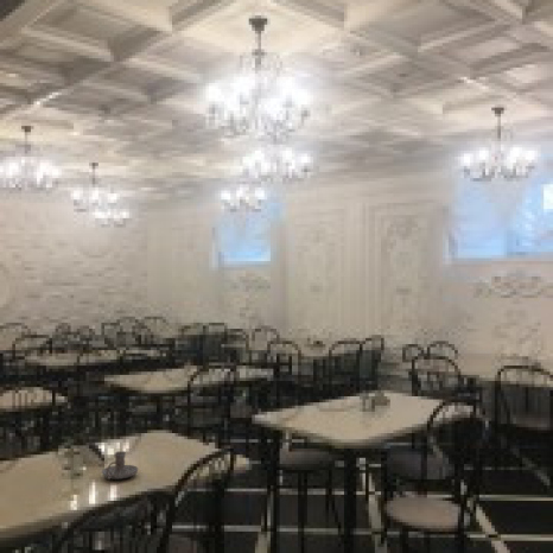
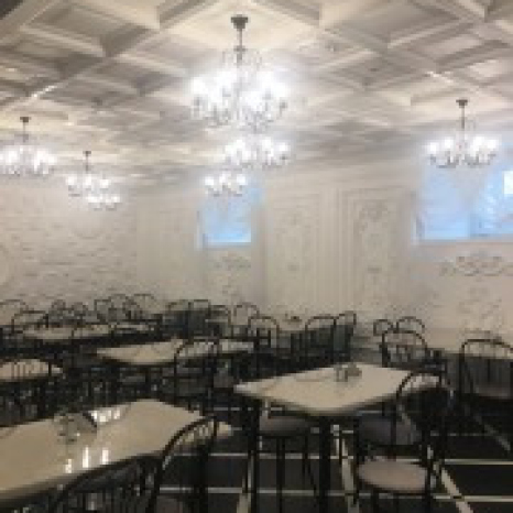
- candle holder (117, 465)
